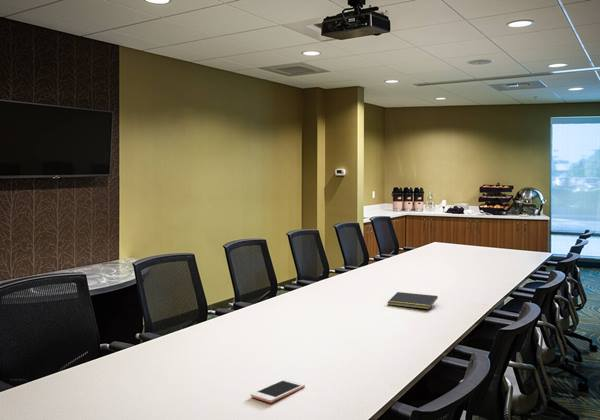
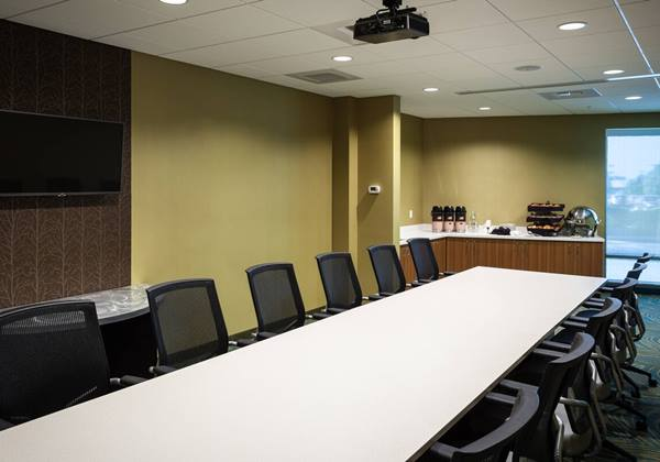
- notepad (412, 300)
- cell phone (278, 390)
